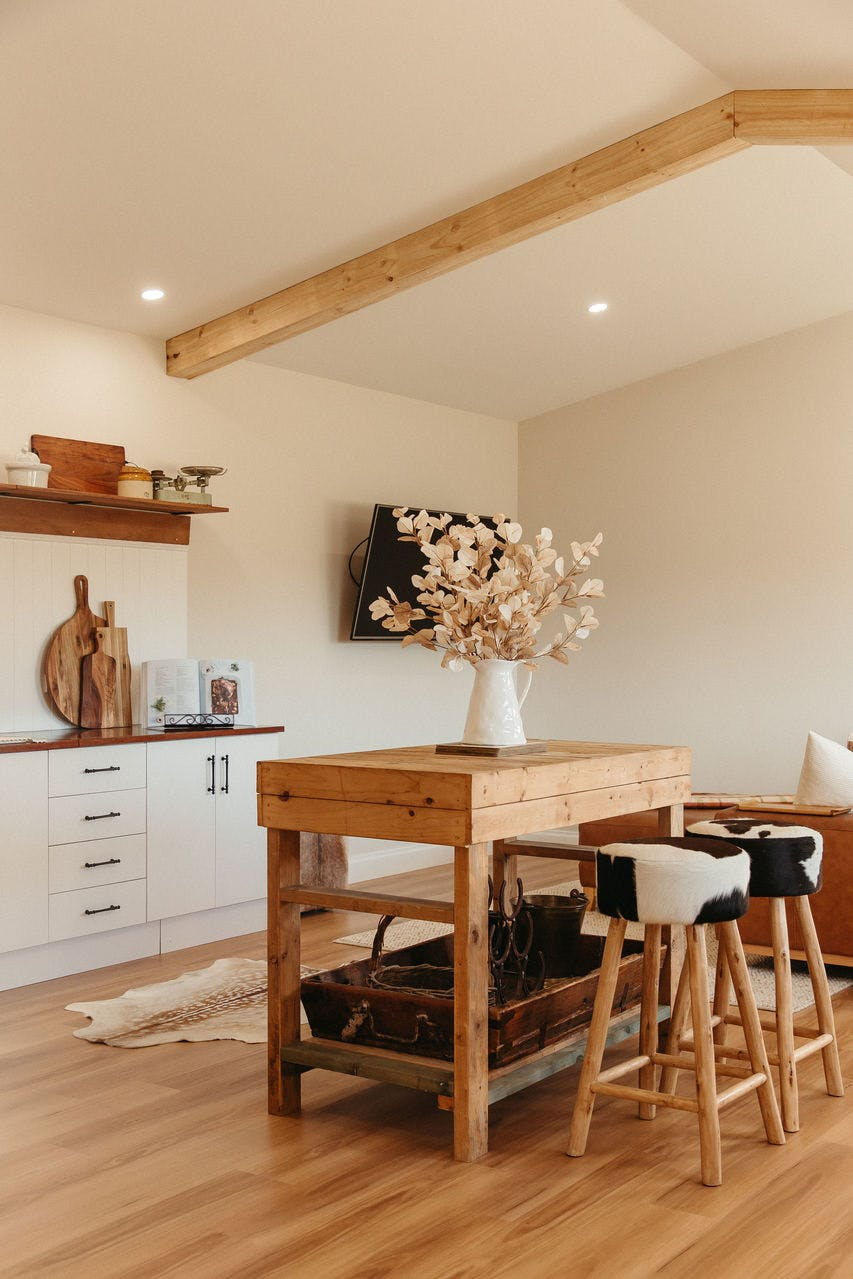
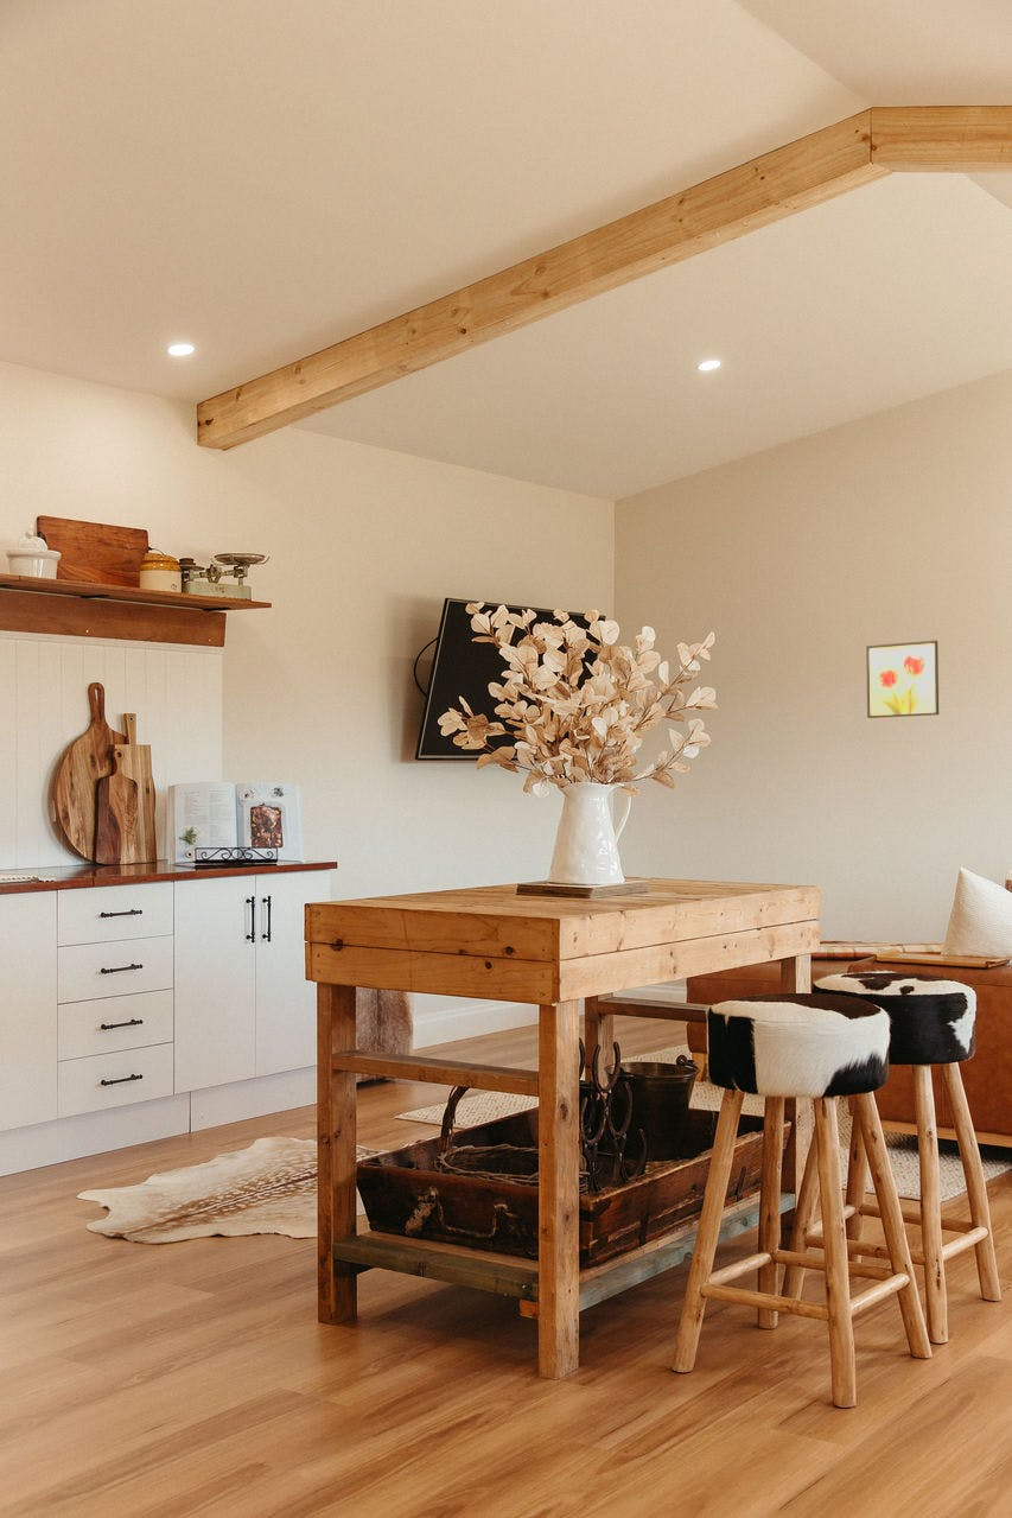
+ wall art (902, 679)
